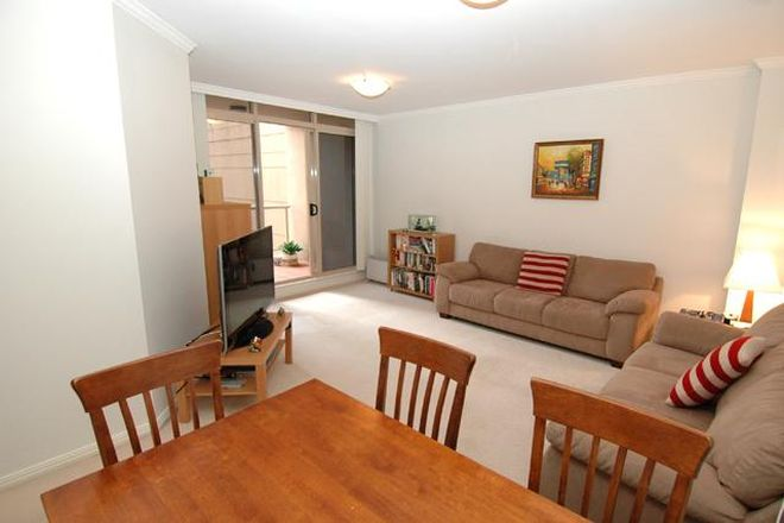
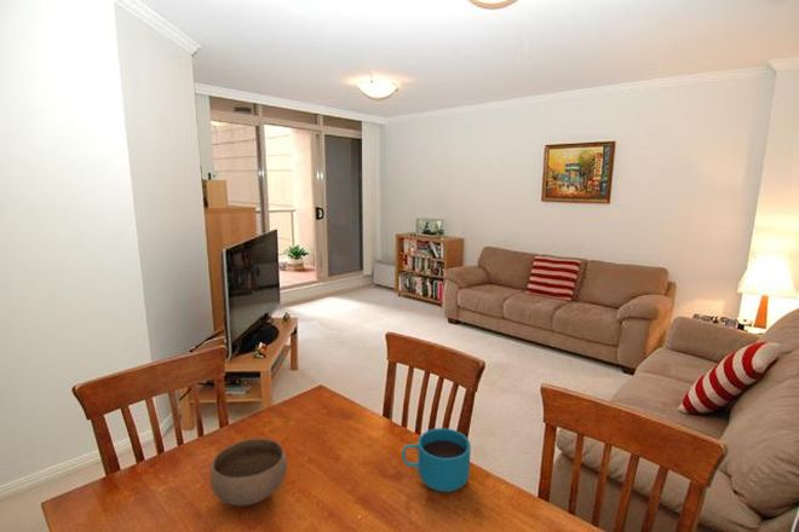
+ cup (435, 459)
+ bowl (249, 474)
